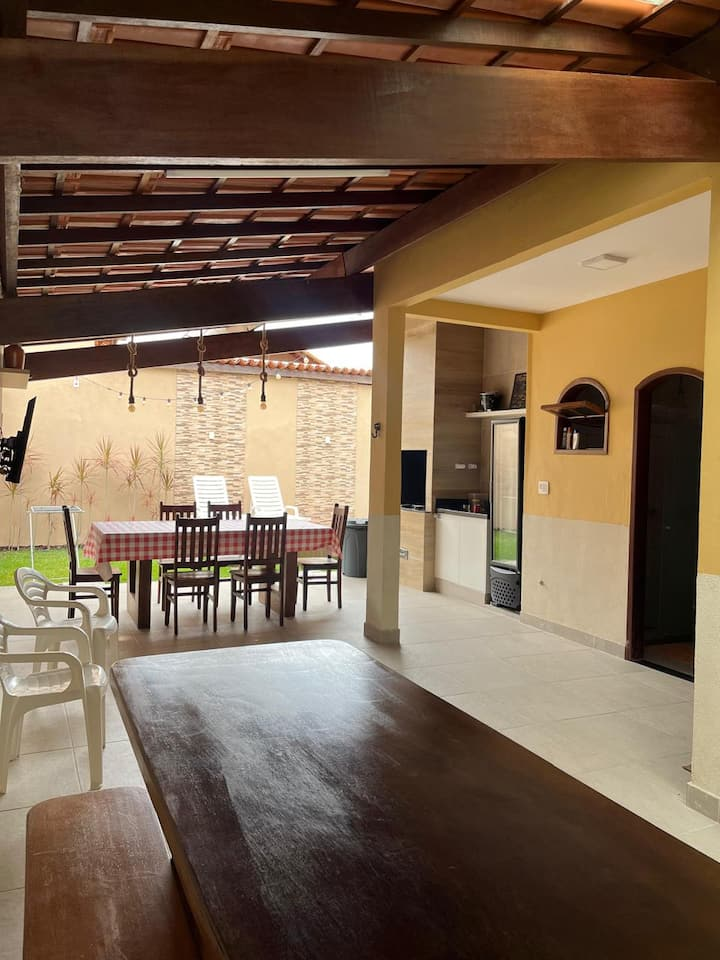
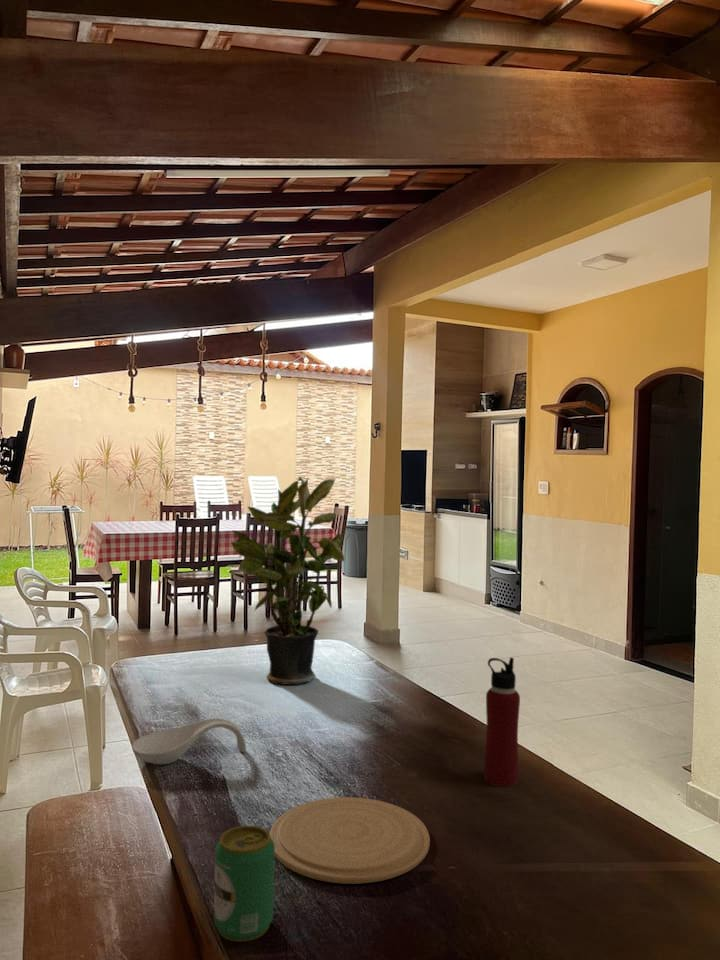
+ water bottle (502, 719)
+ beverage can (244, 881)
+ plate (349, 834)
+ spoon rest (189, 739)
+ potted plant (287, 576)
